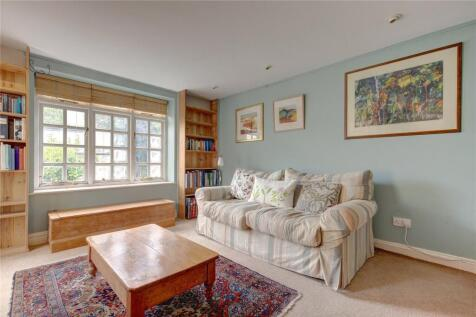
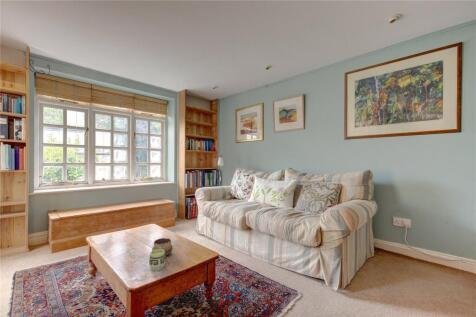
+ decorative bowl (162, 247)
+ cup (157, 259)
